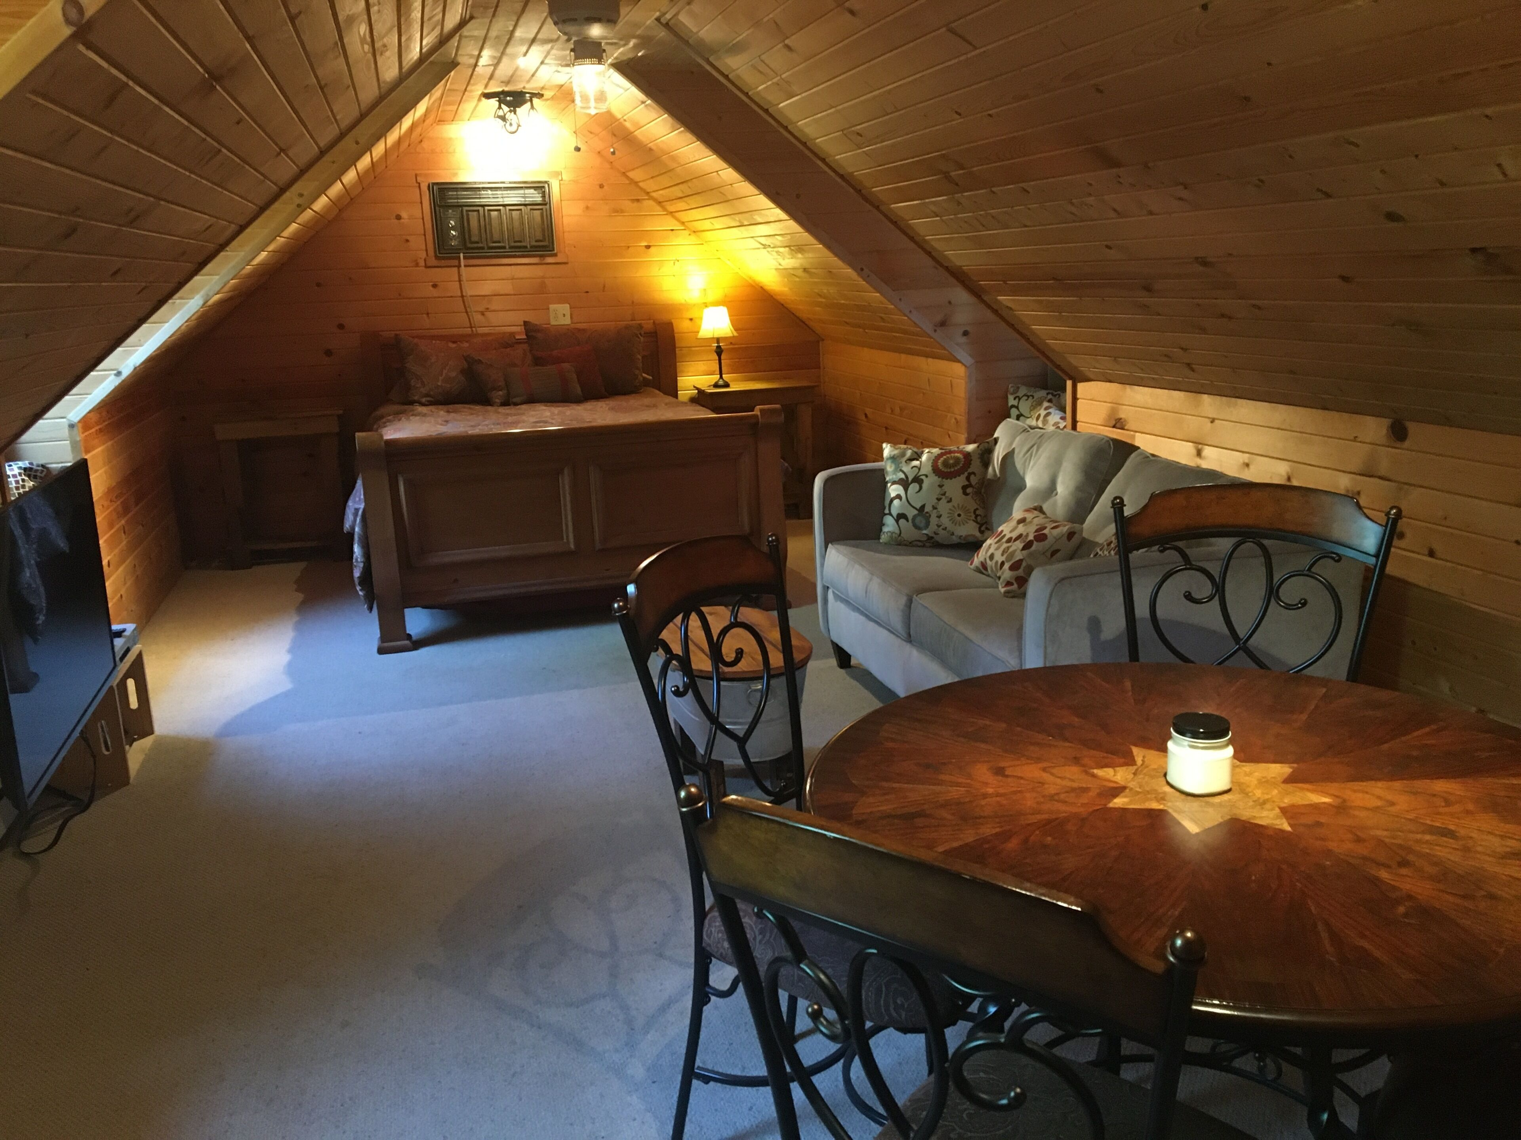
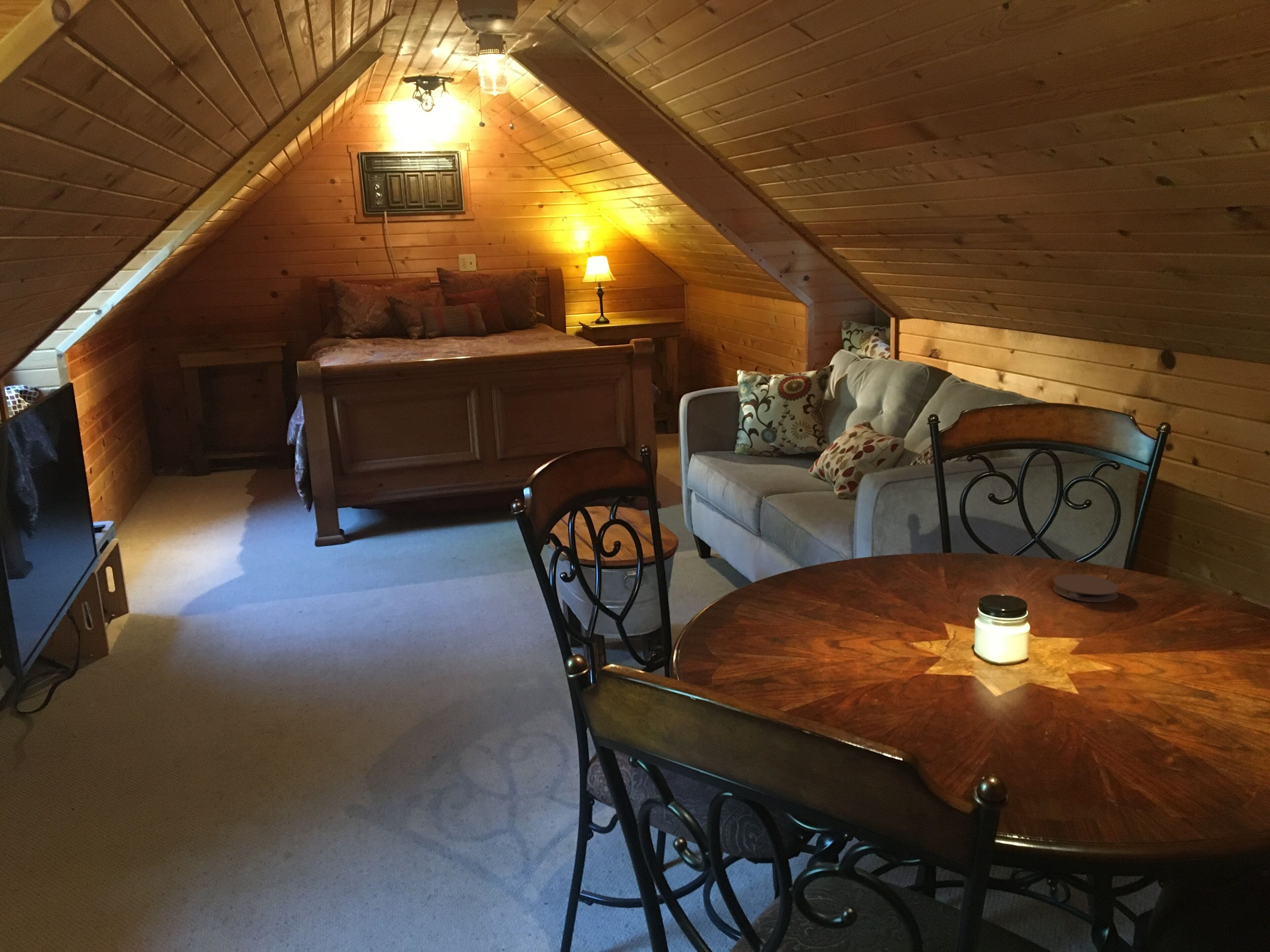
+ coaster (1085, 588)
